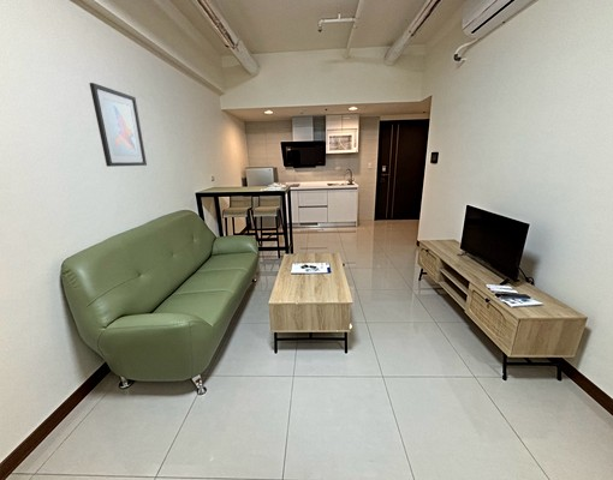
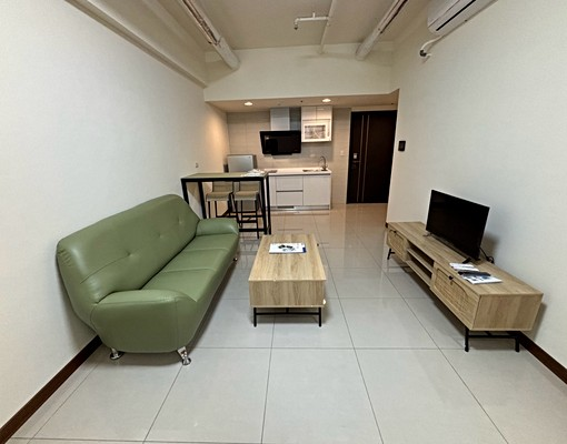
- wall art (121, 130)
